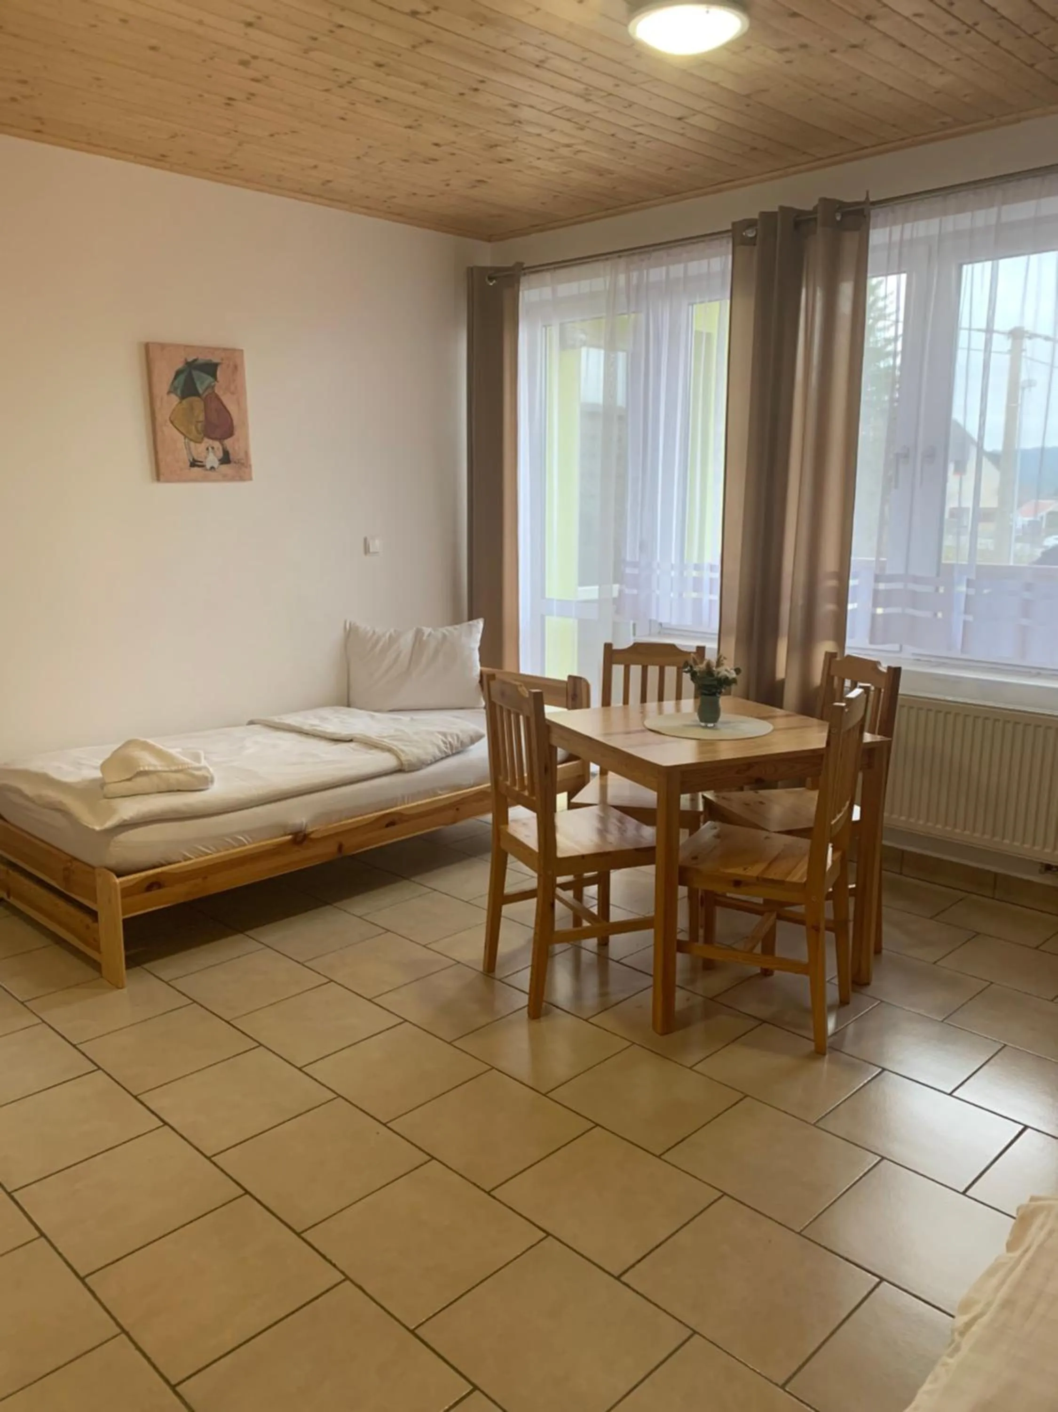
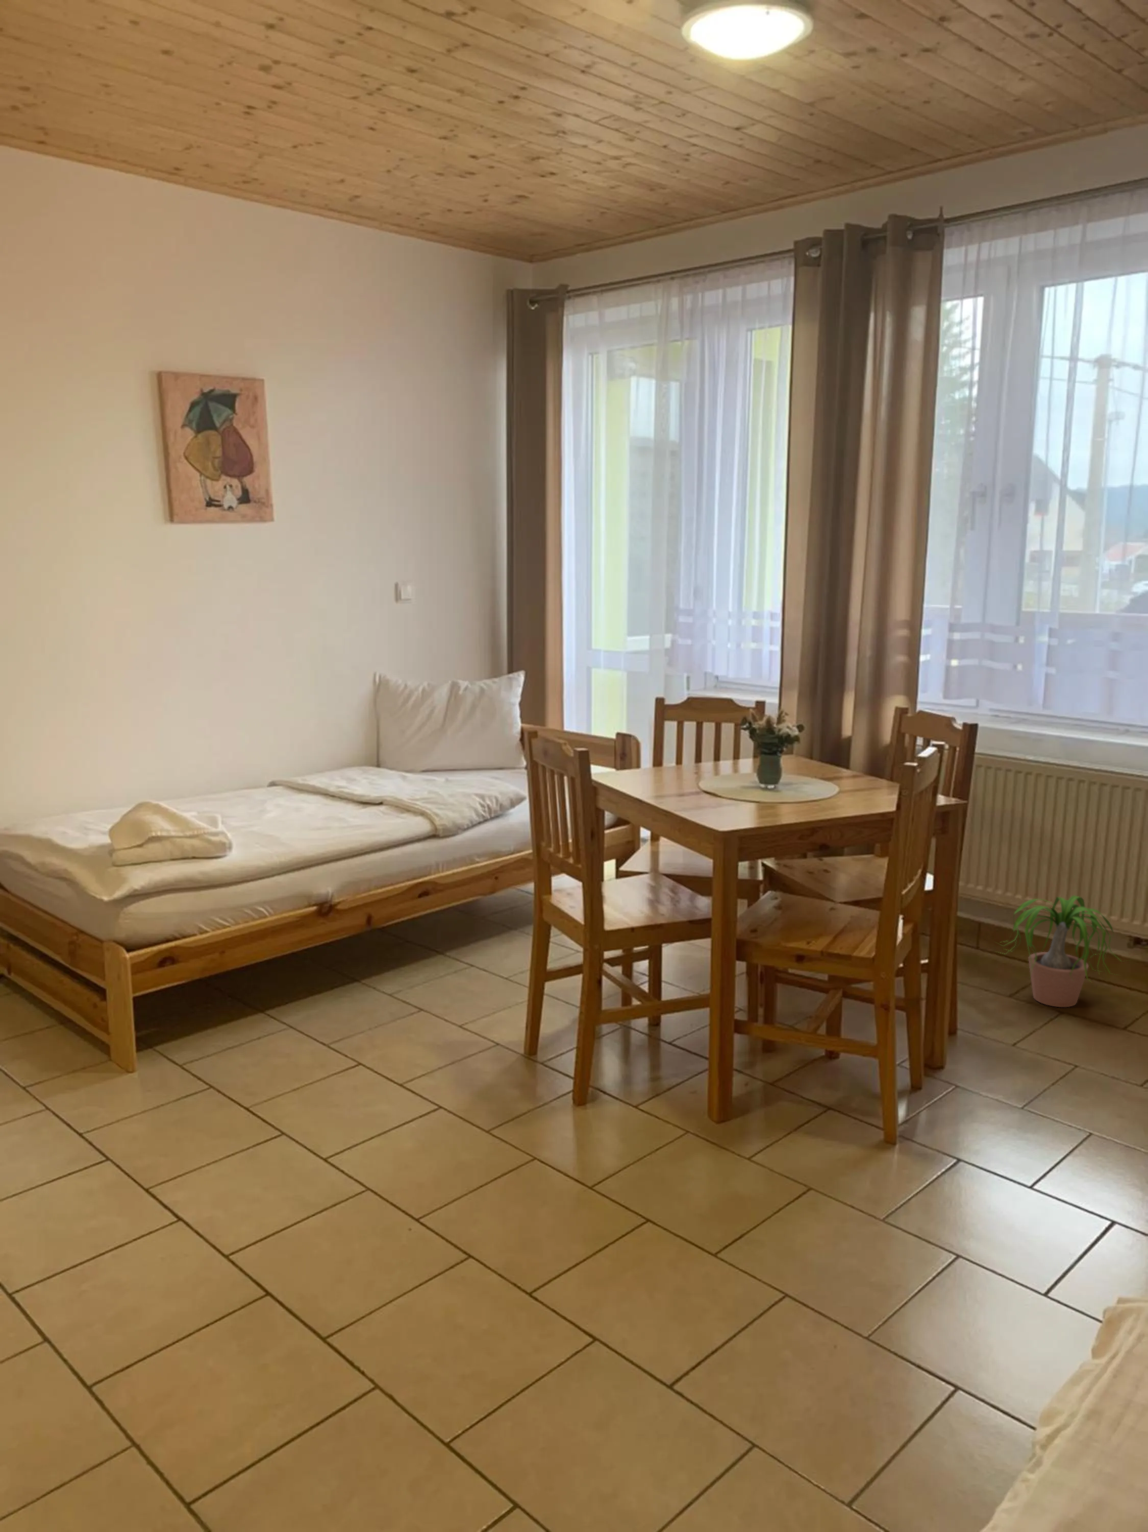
+ potted plant (1068, 954)
